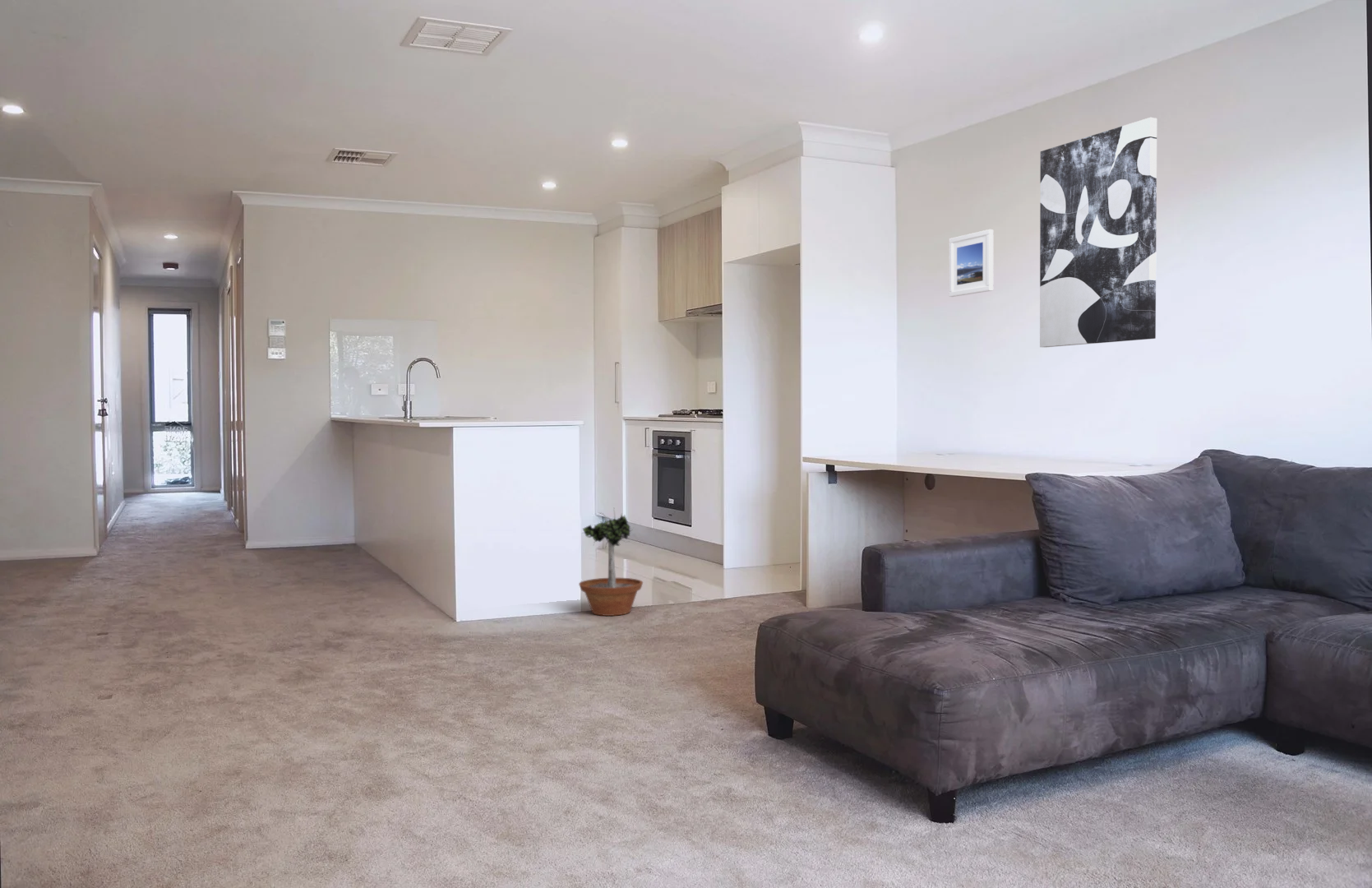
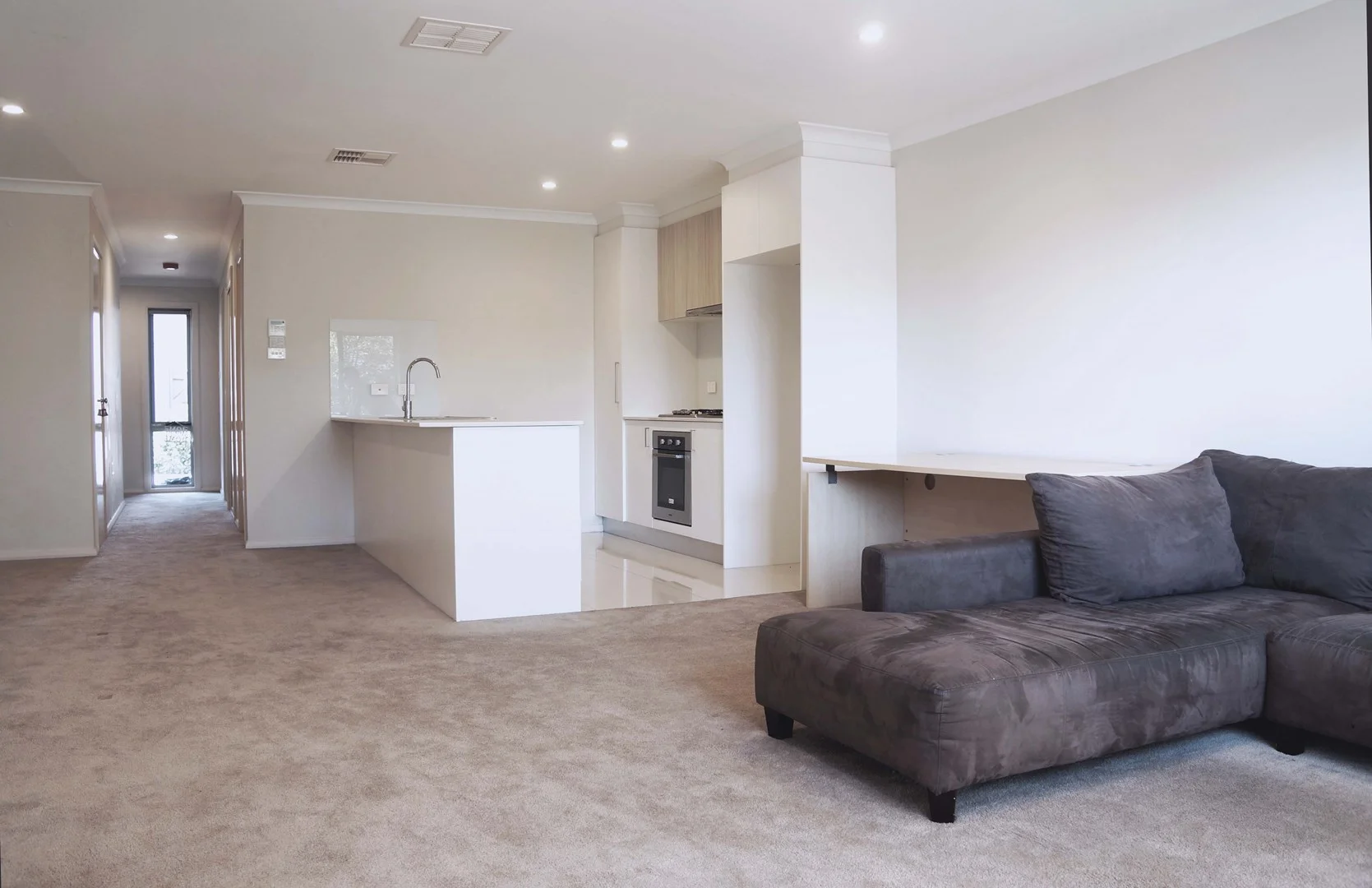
- potted tree (610, 559)
- wall art (1095, 239)
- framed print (970, 264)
